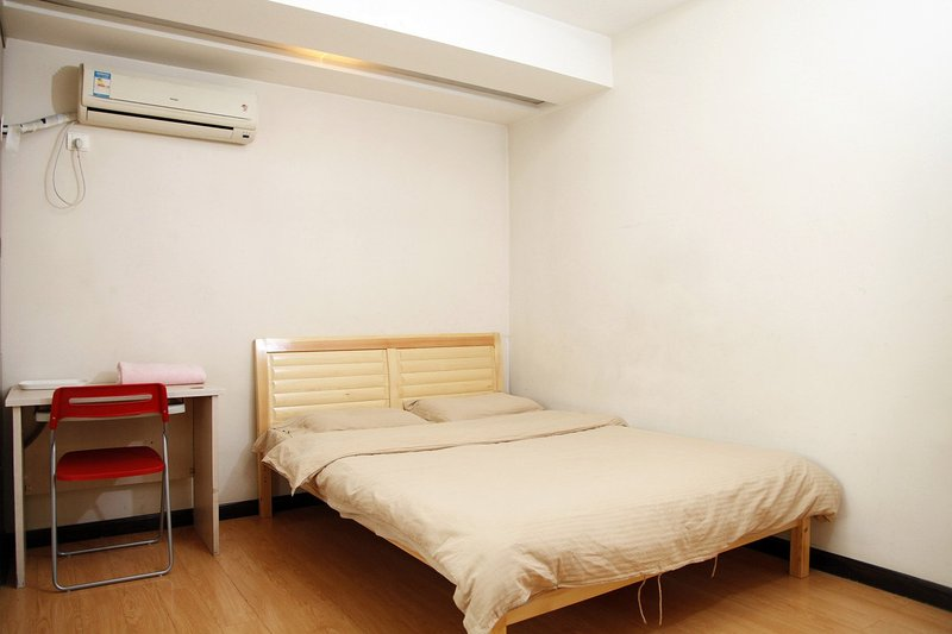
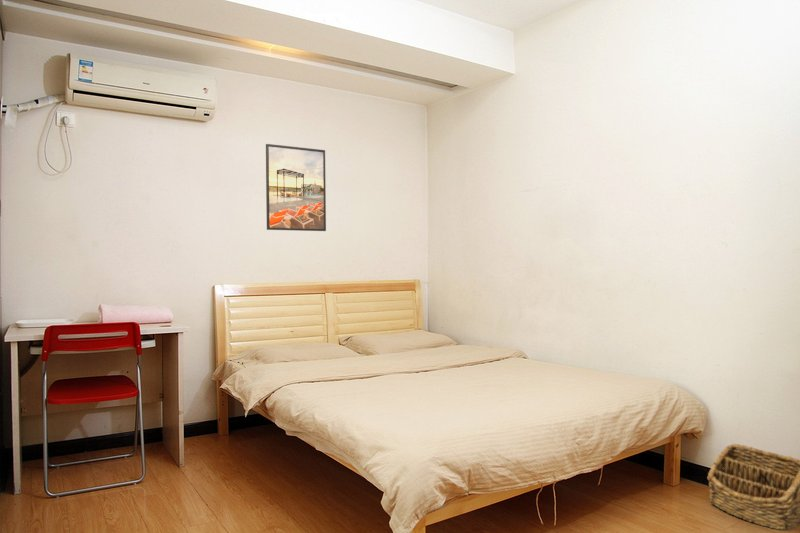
+ basket (753, 484)
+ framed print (296, 188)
